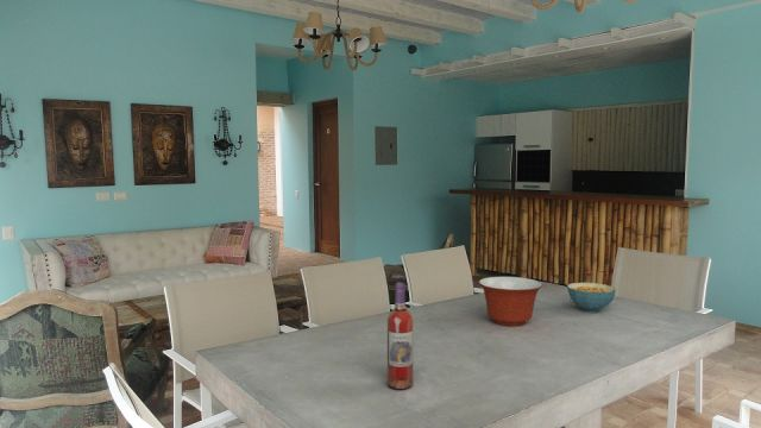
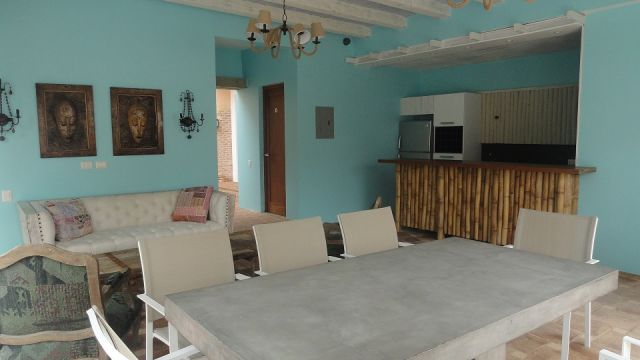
- cereal bowl (590, 297)
- wine bottle (400, 334)
- mixing bowl (509, 302)
